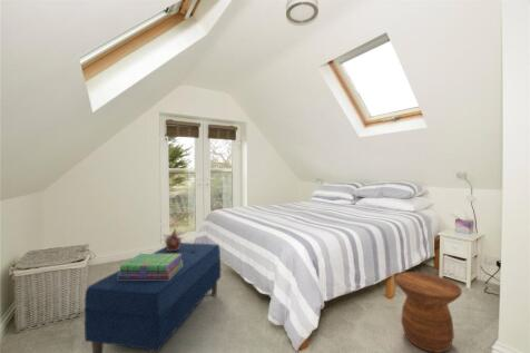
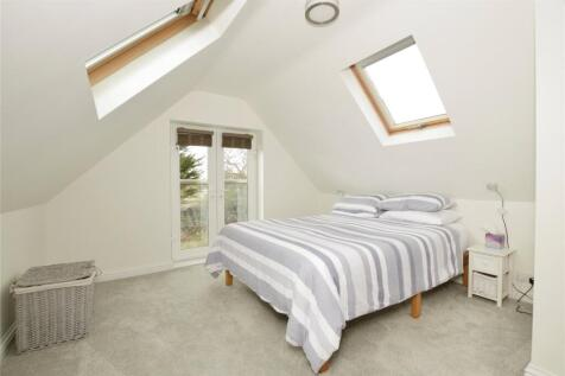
- bench (168, 291)
- potted plant (173, 237)
- stack of books (153, 265)
- side table (425, 311)
